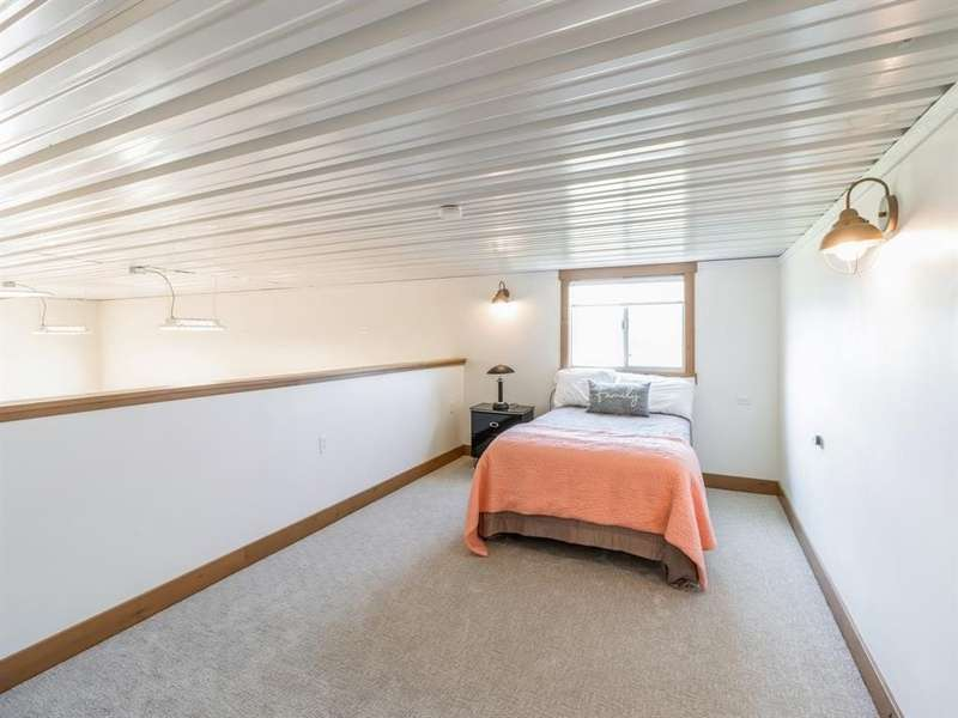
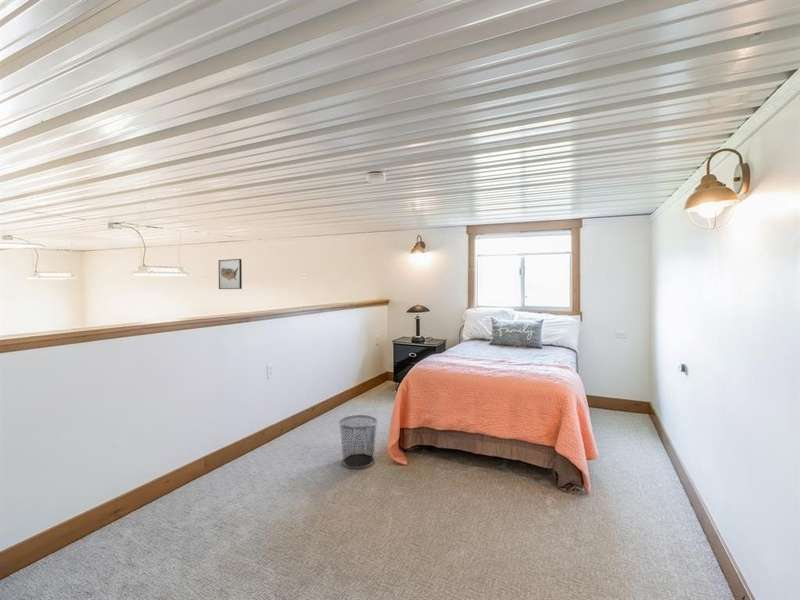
+ wall art (229, 274)
+ waste bin (358, 441)
